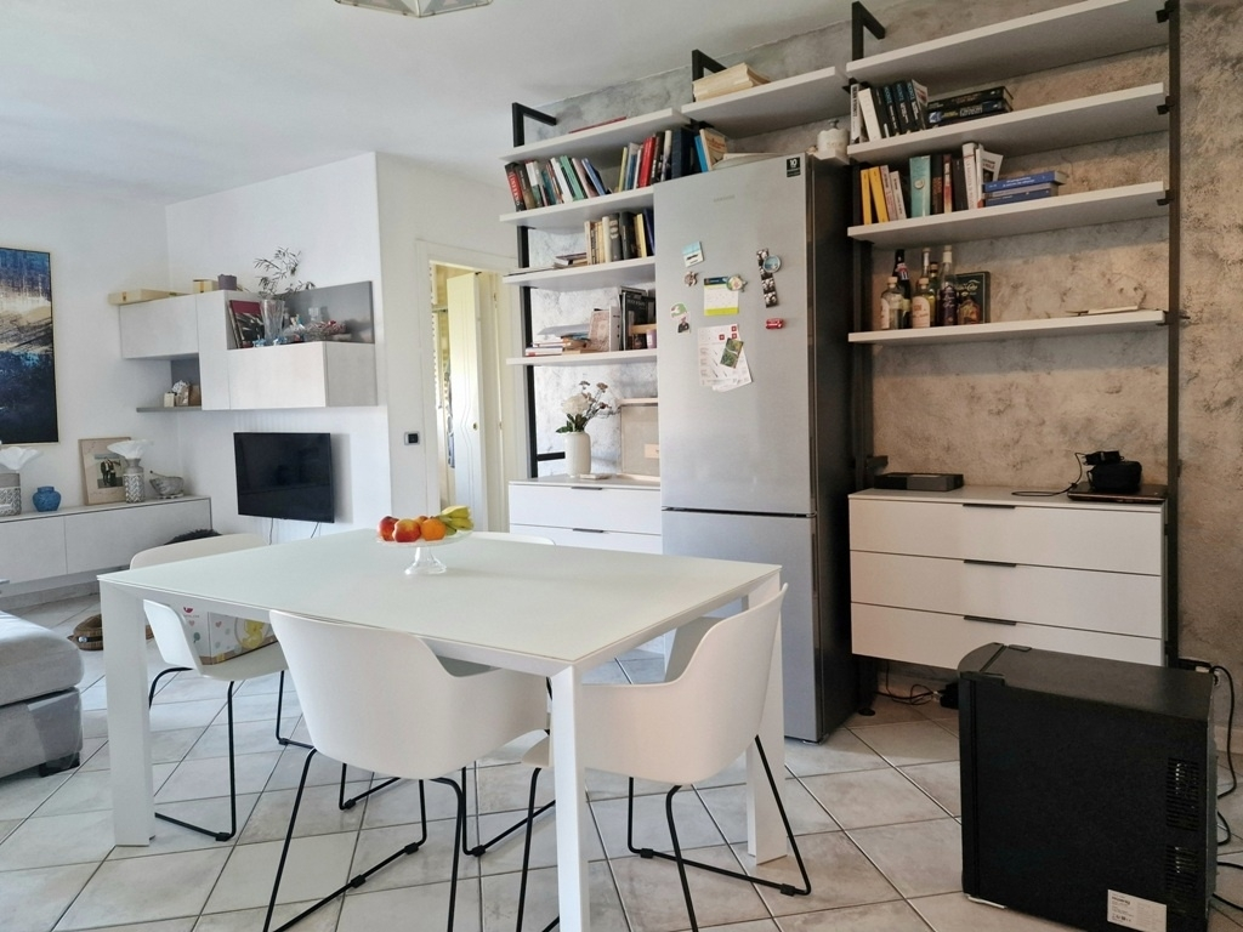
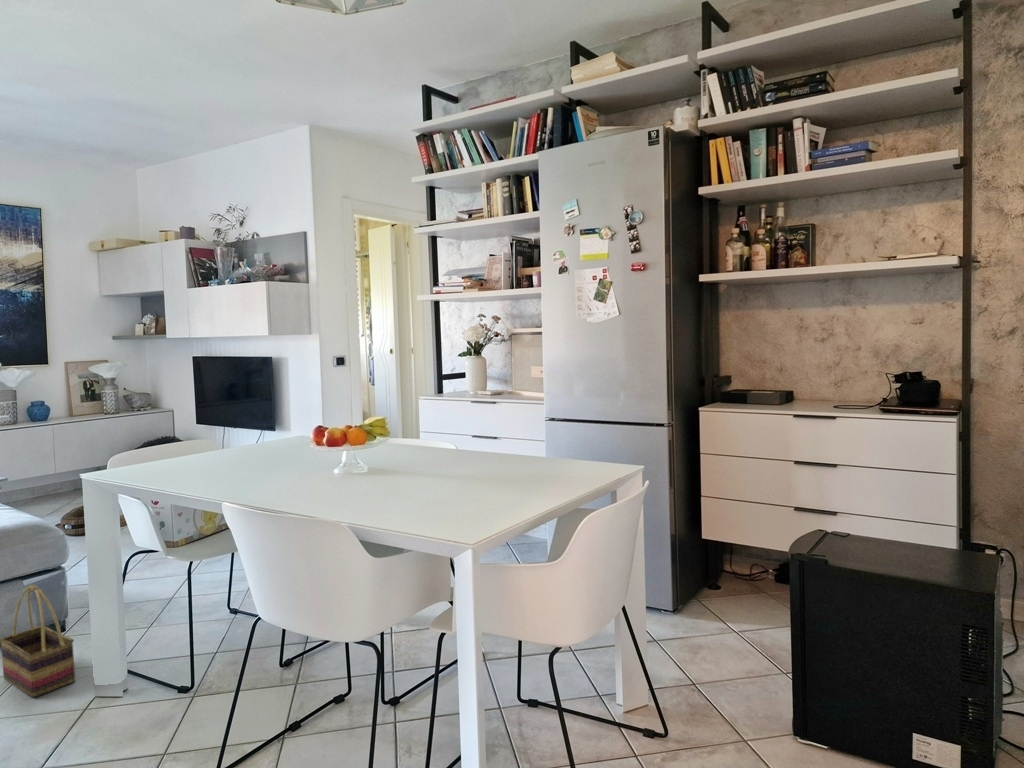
+ basket (35, 633)
